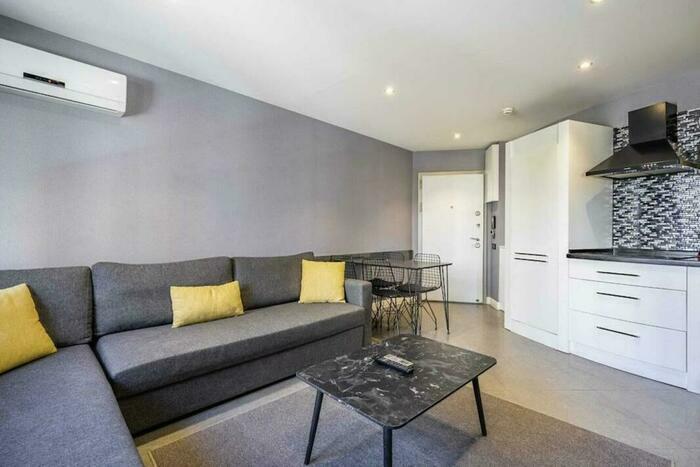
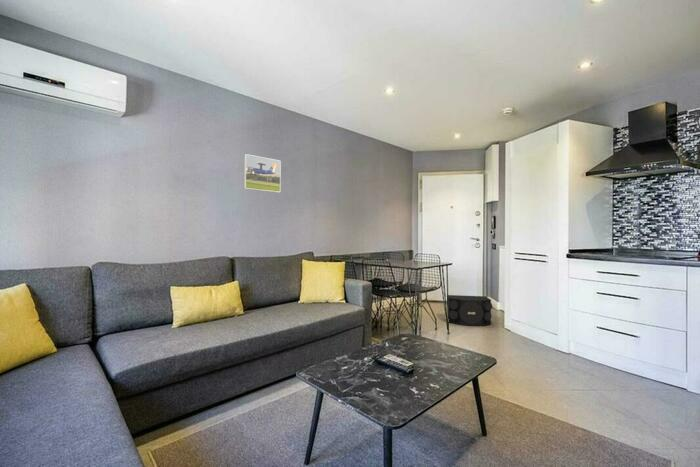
+ speaker (468, 310)
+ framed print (263, 174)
